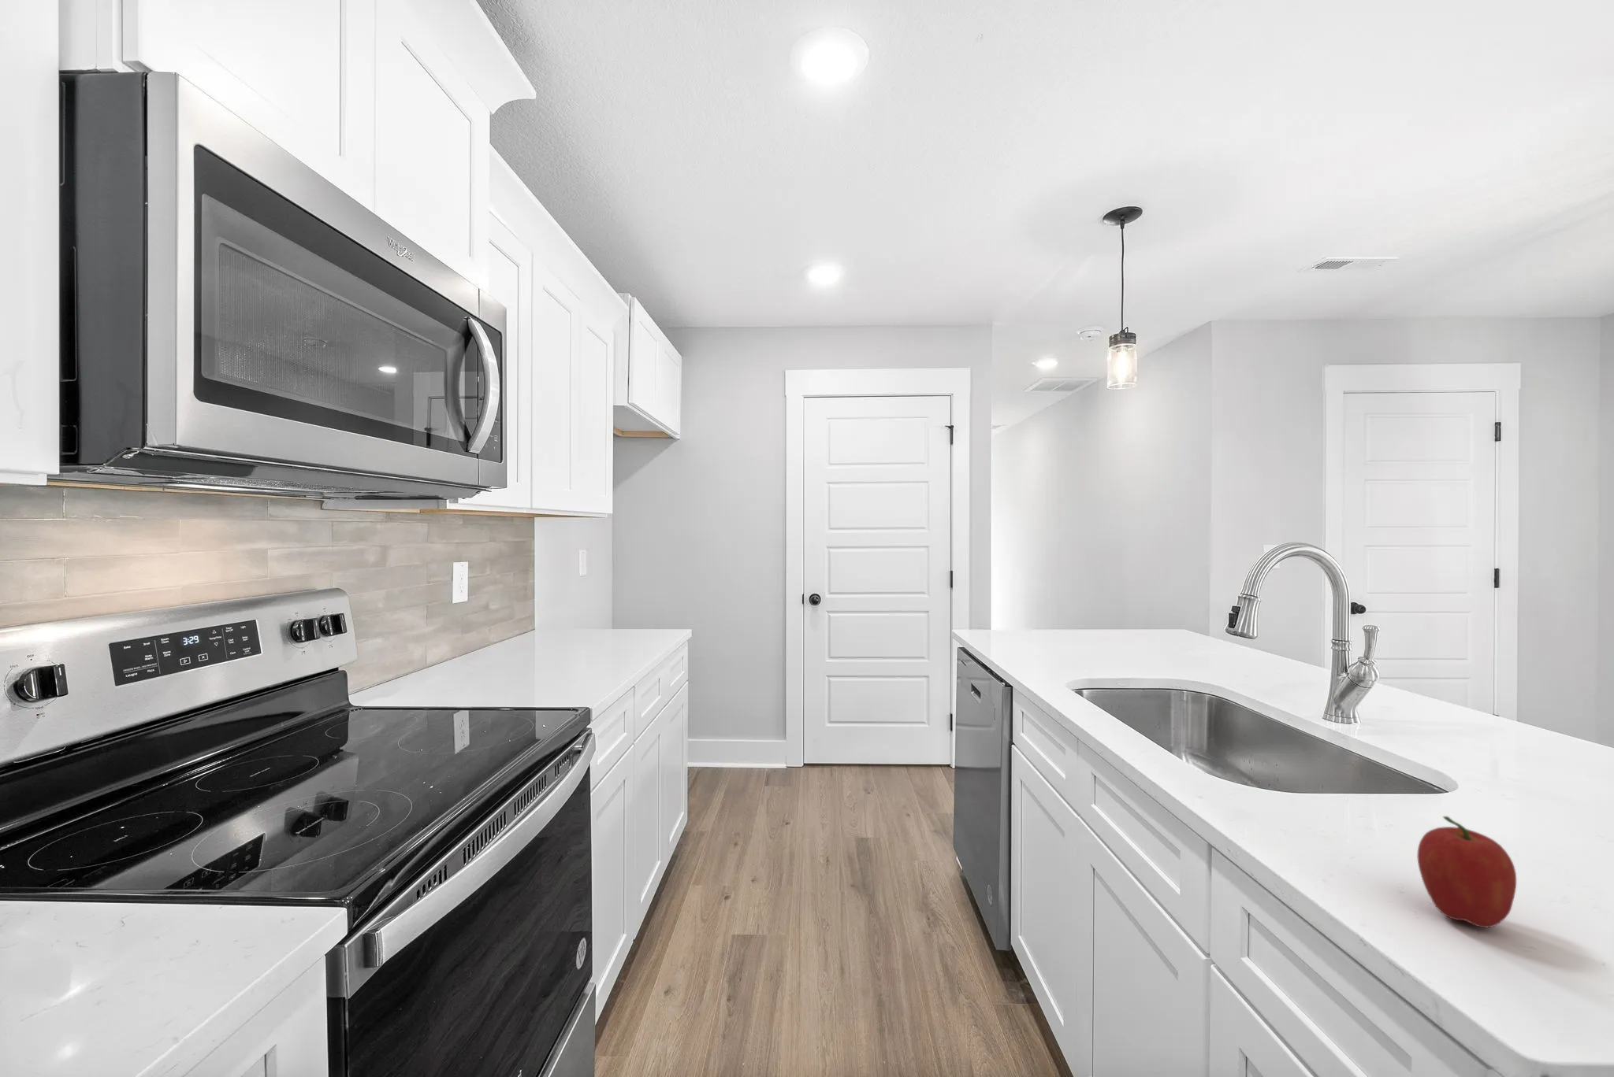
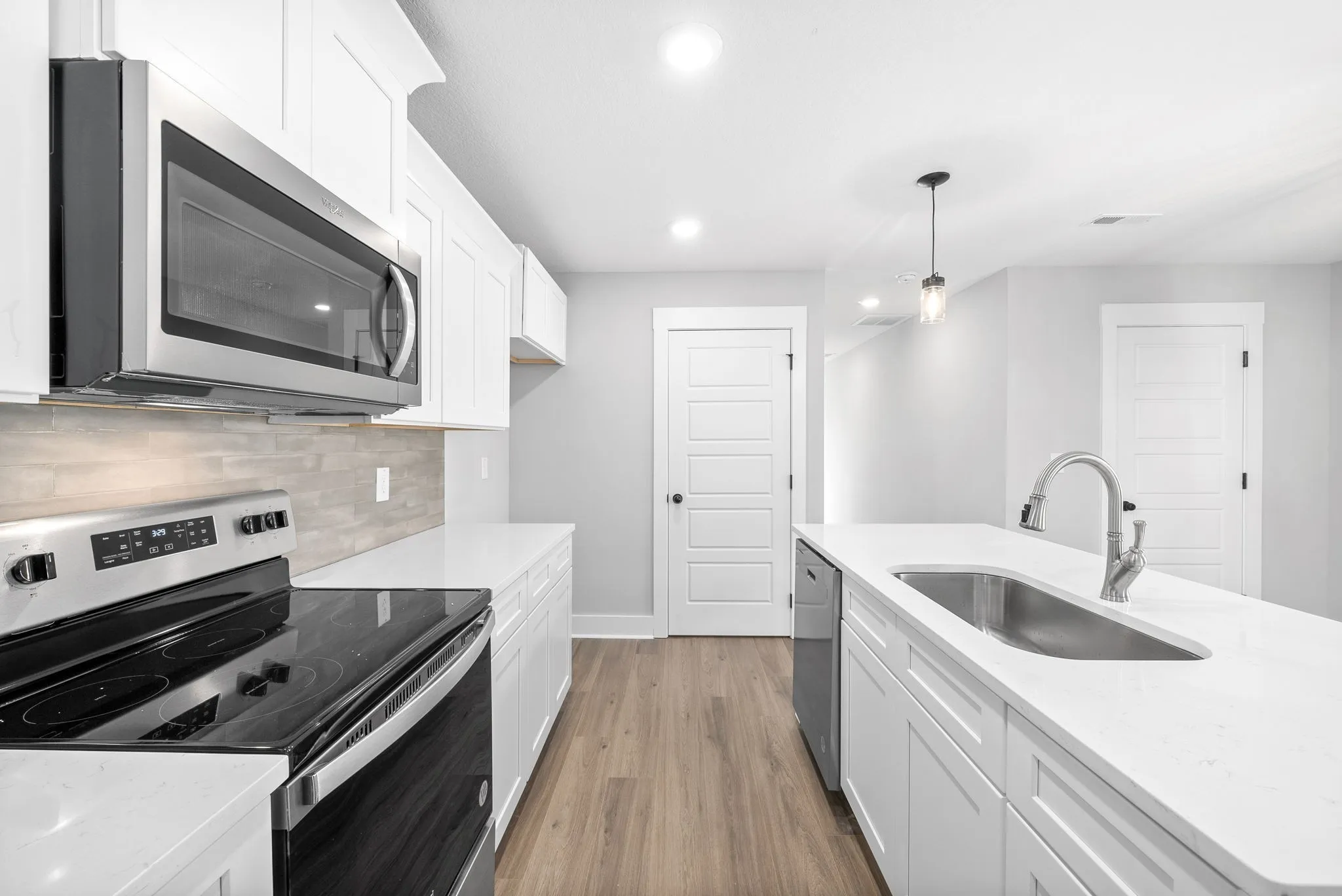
- fruit (1465, 869)
